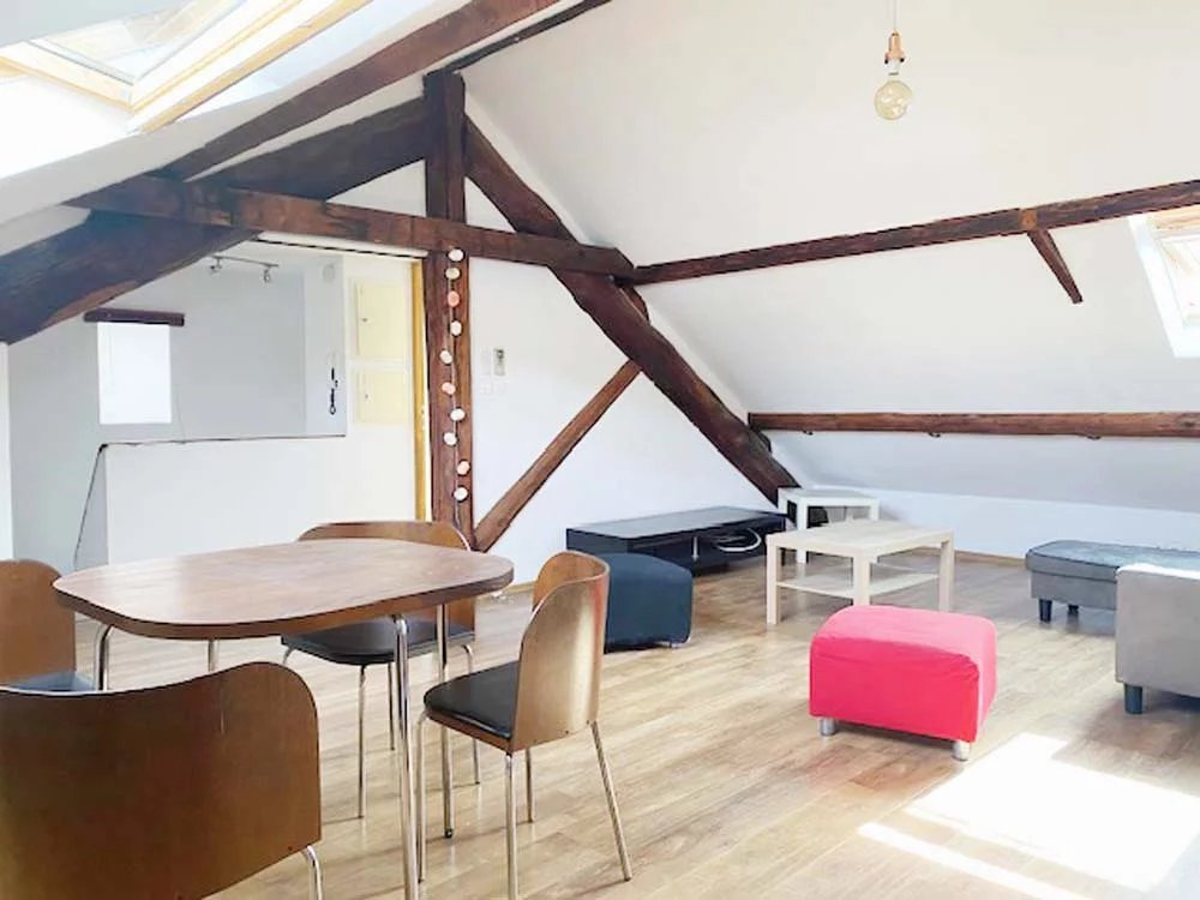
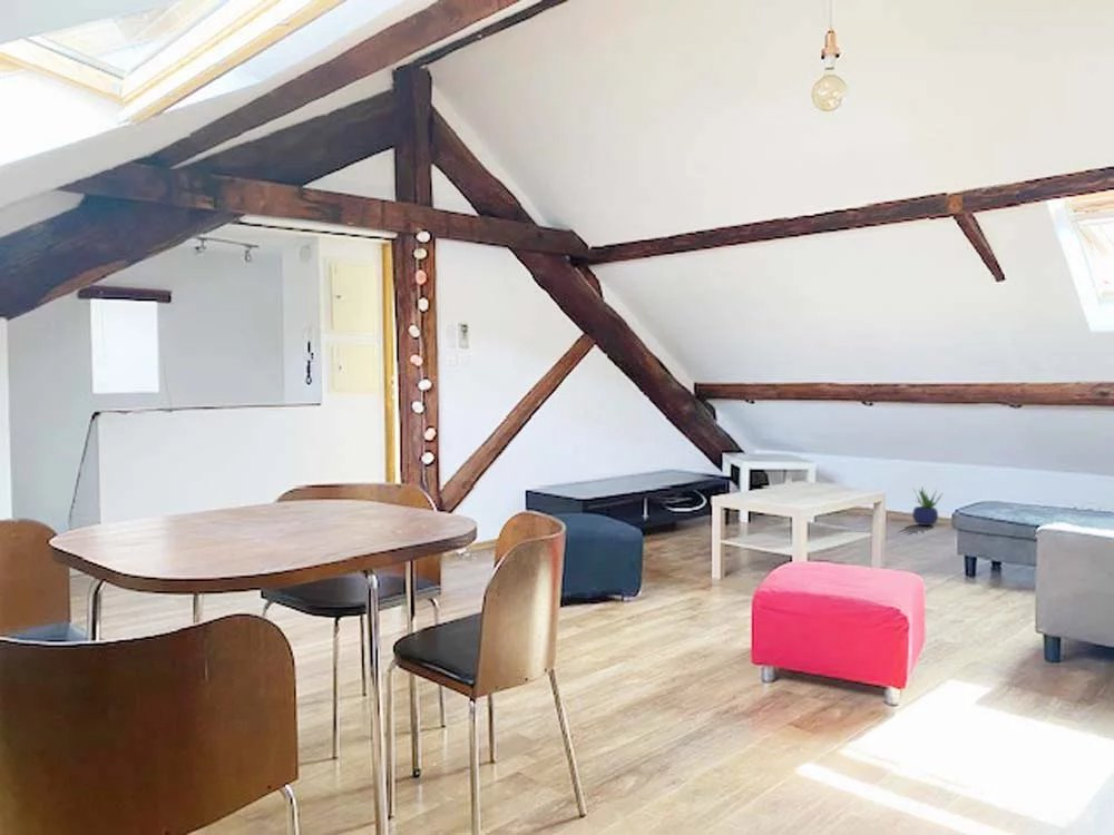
+ potted plant (927, 505)
